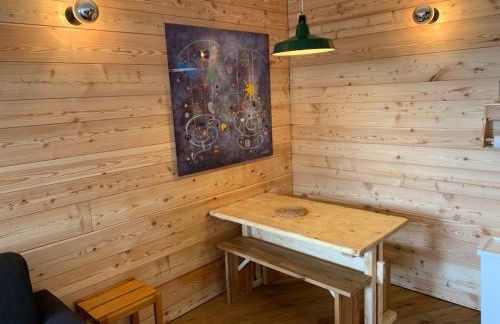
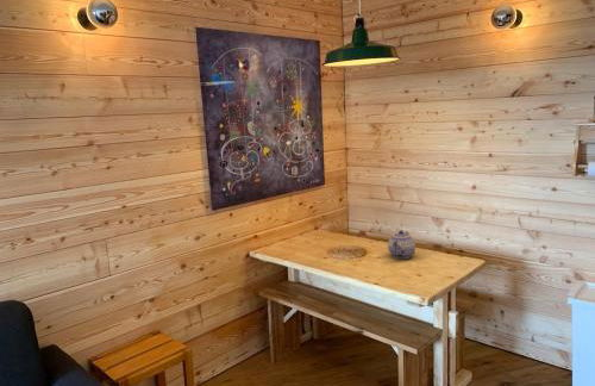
+ teapot (401, 243)
